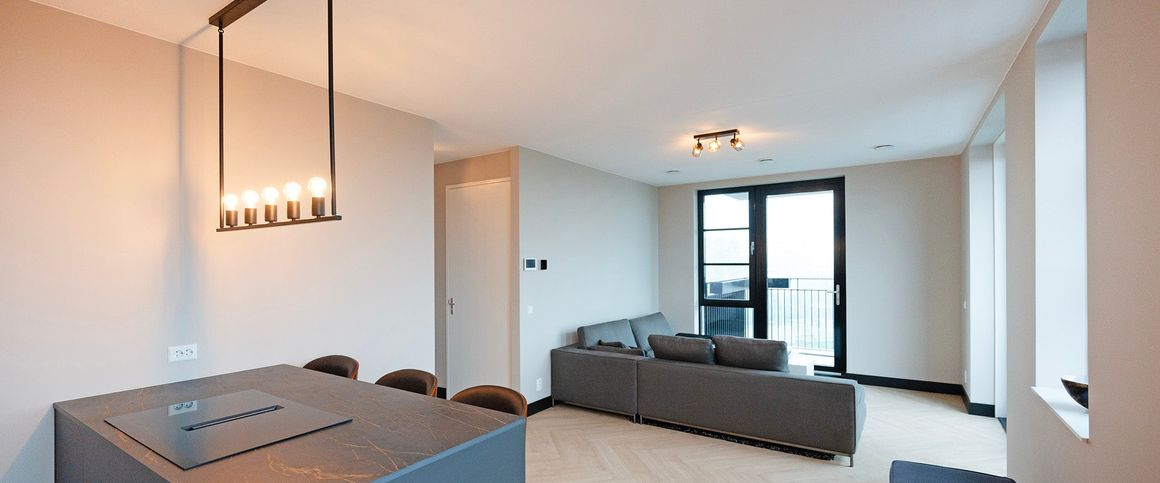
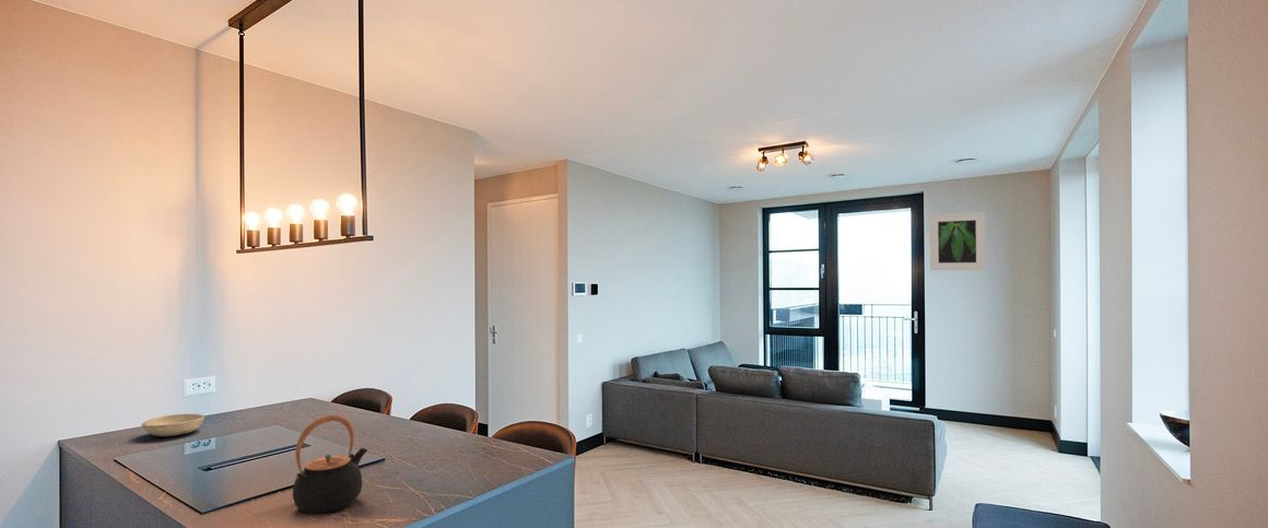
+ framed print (956, 242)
+ teapot (333, 457)
+ bowl (174, 425)
